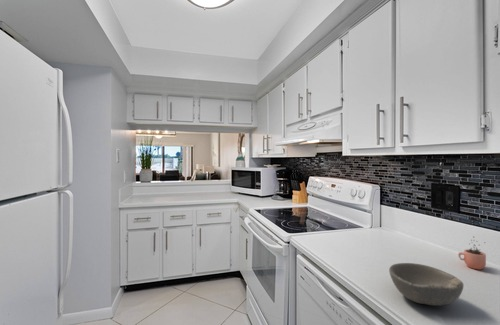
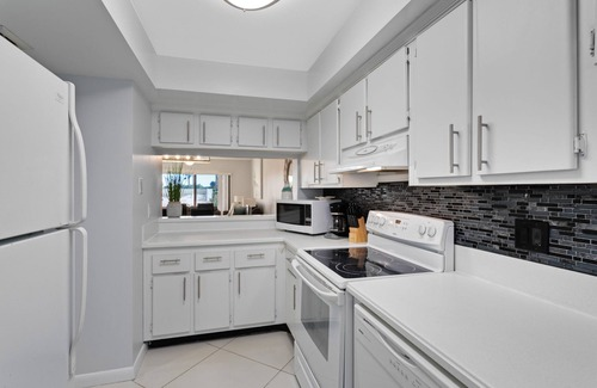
- cocoa (471, 251)
- bowl (423, 285)
